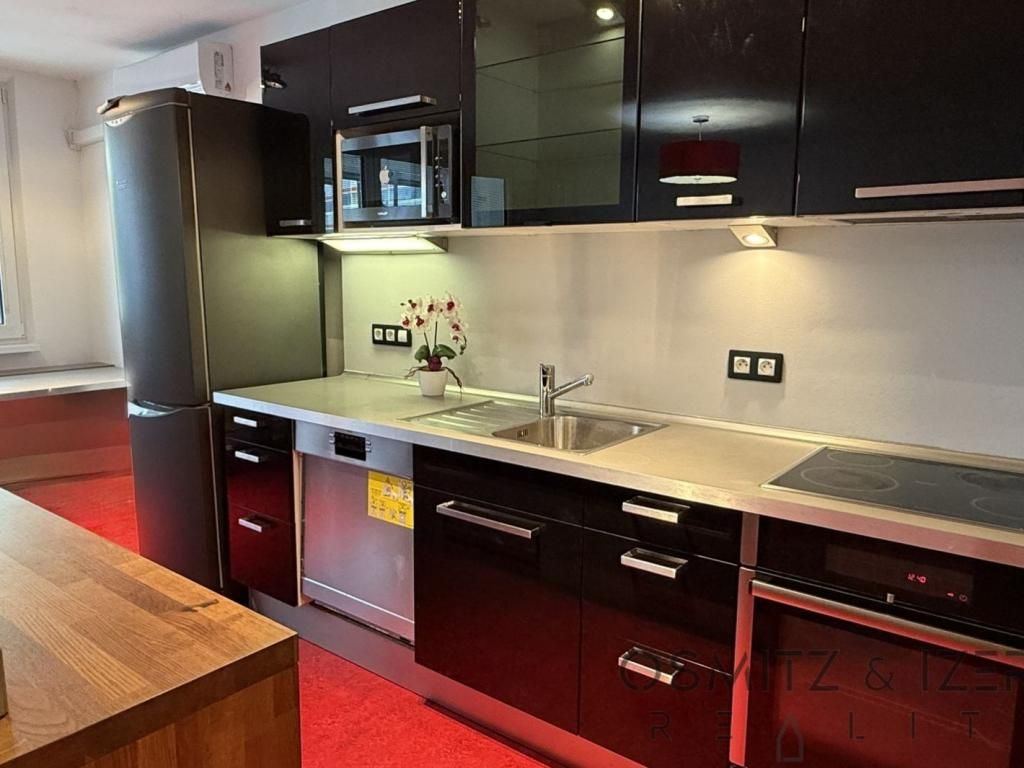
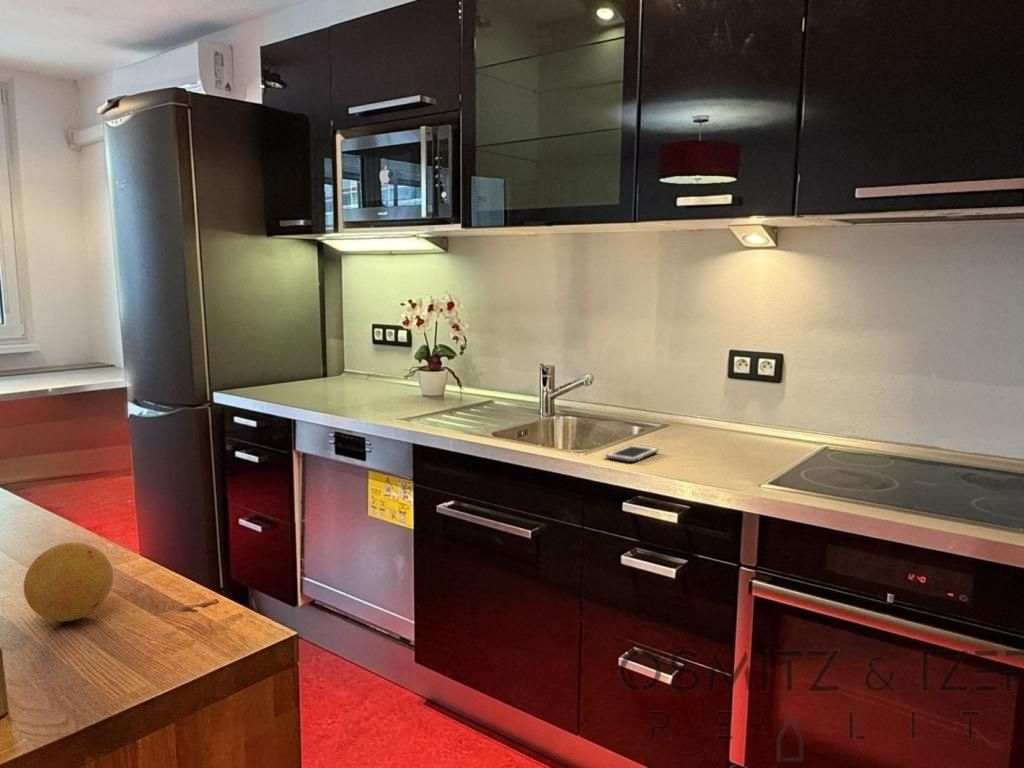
+ cell phone (632, 453)
+ fruit (69, 581)
